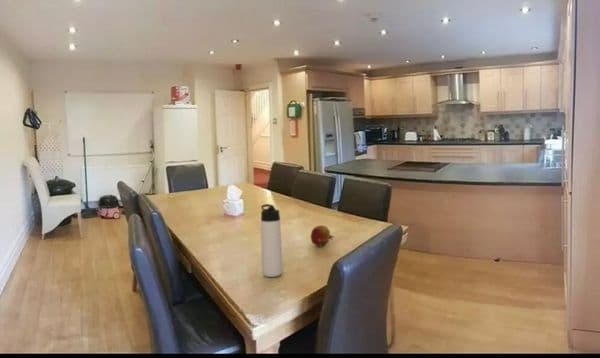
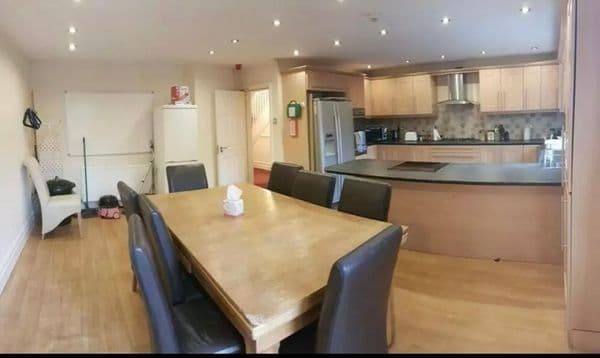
- thermos bottle (270, 239)
- fruit (322, 236)
